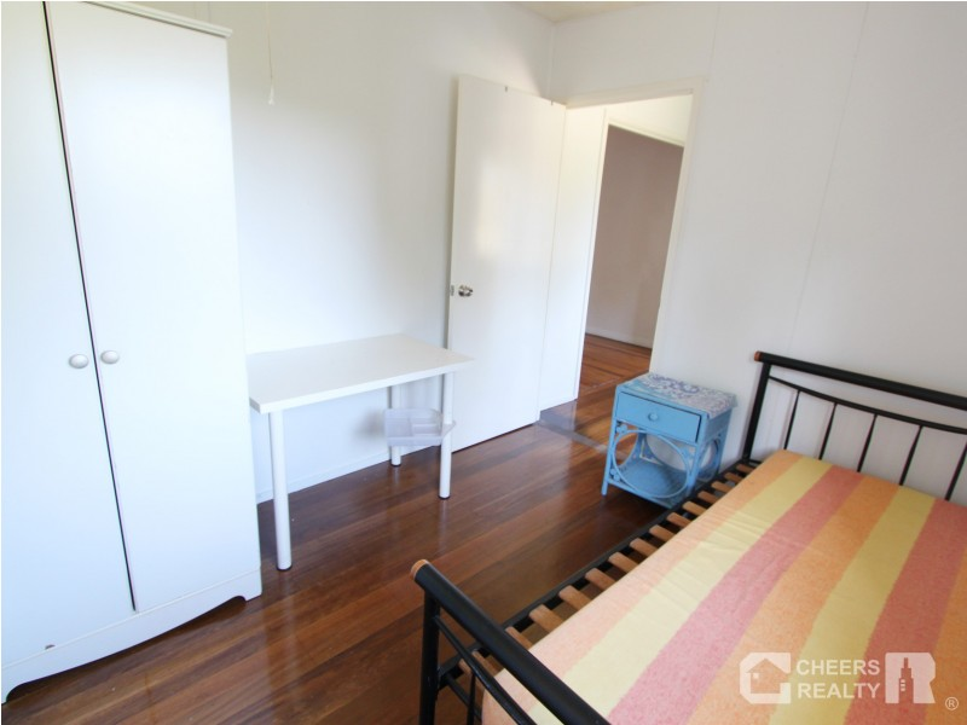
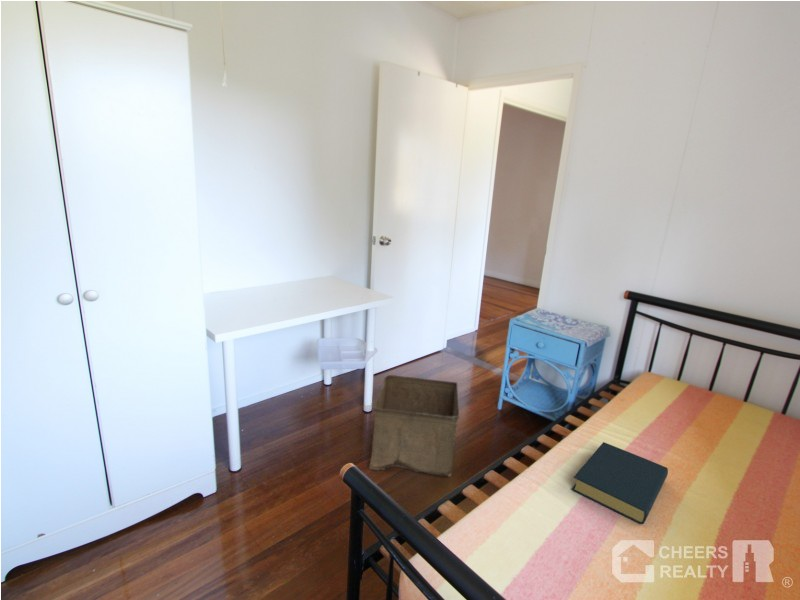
+ hardback book (621, 478)
+ storage bin (415, 422)
